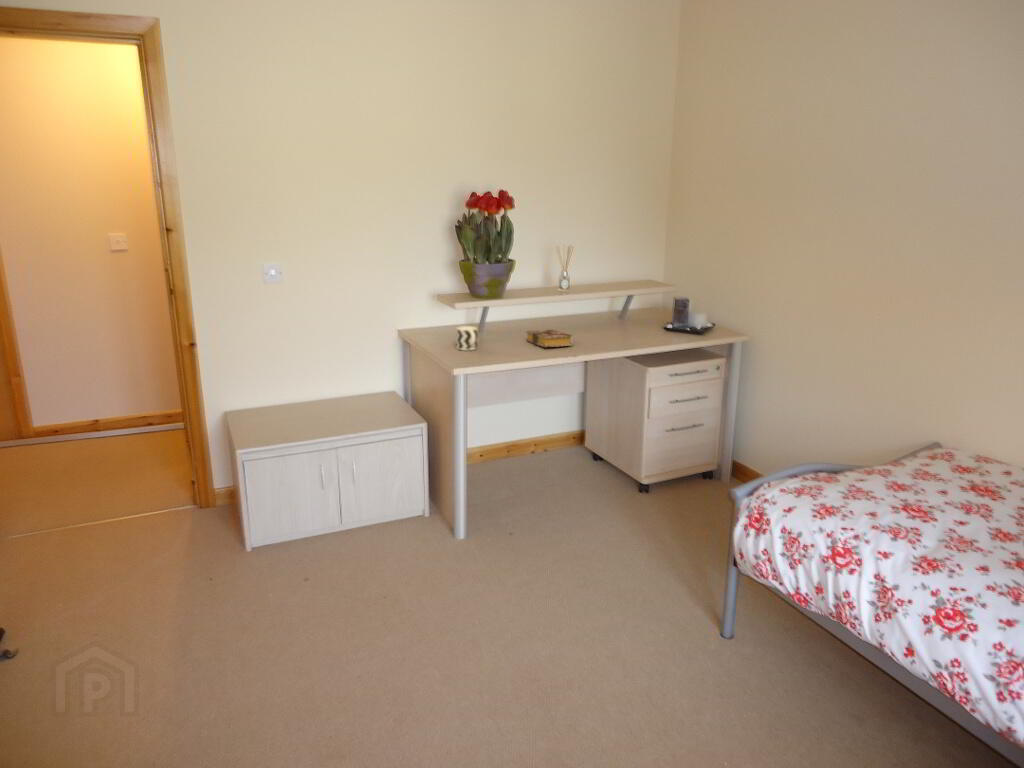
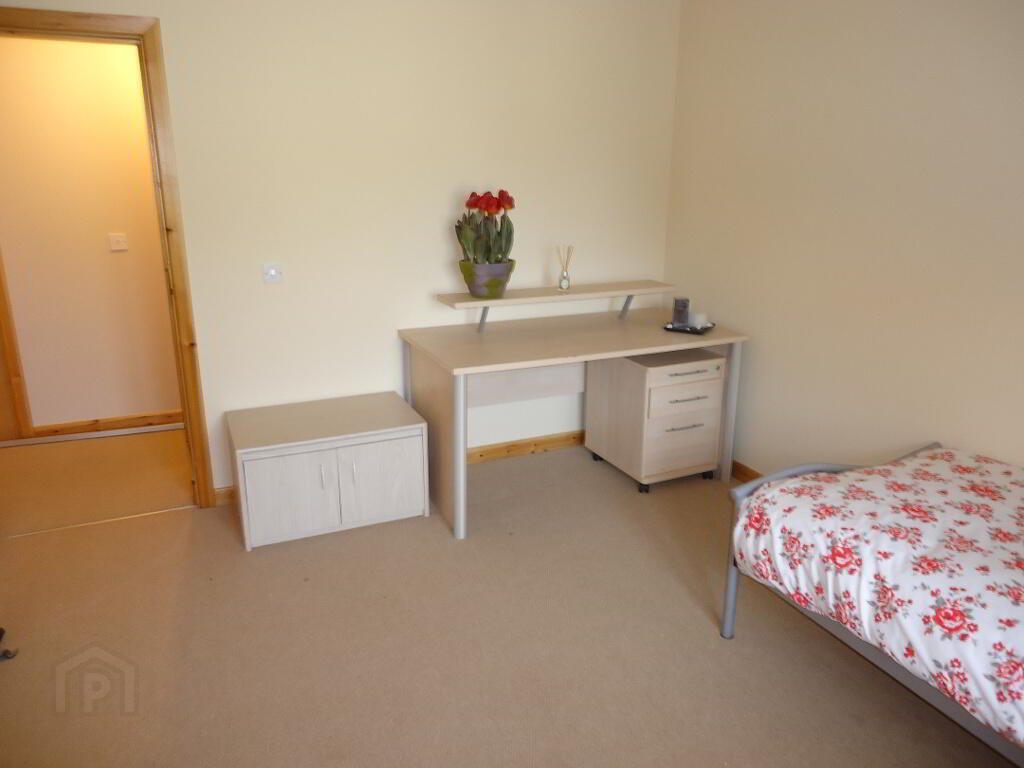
- book (548, 338)
- cup (468, 338)
